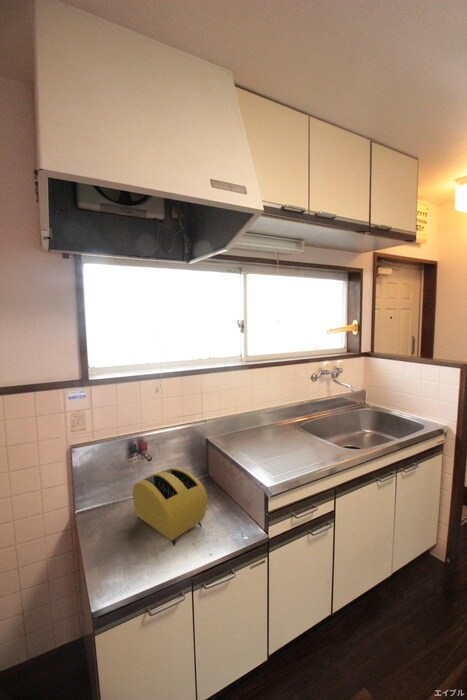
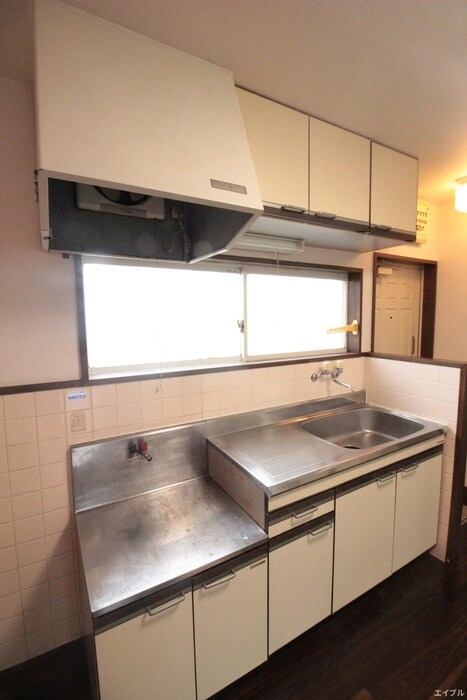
- toaster (167, 498)
